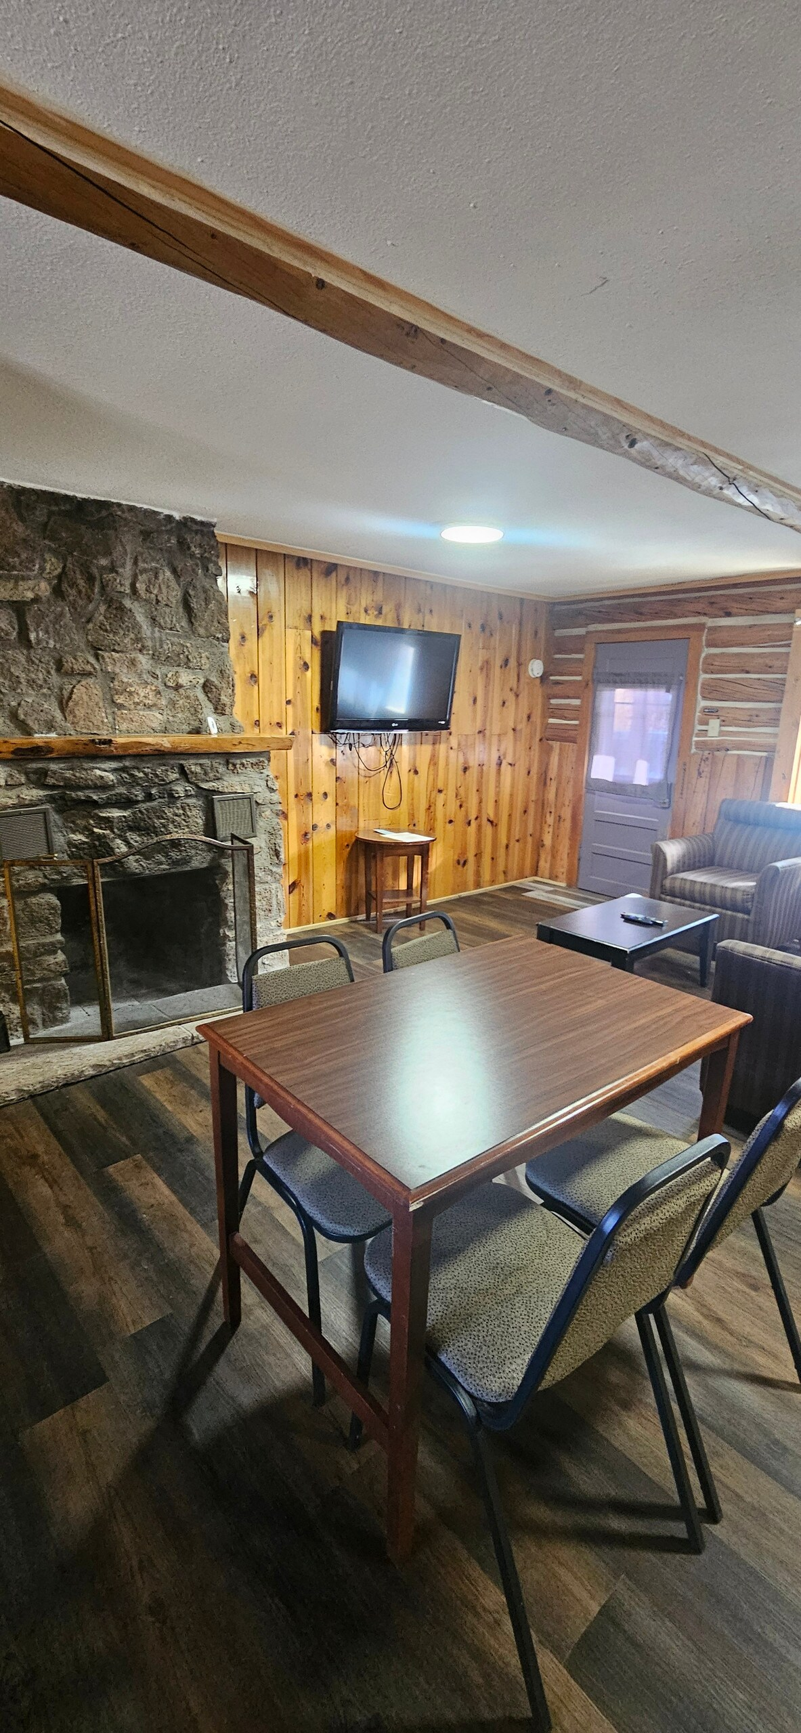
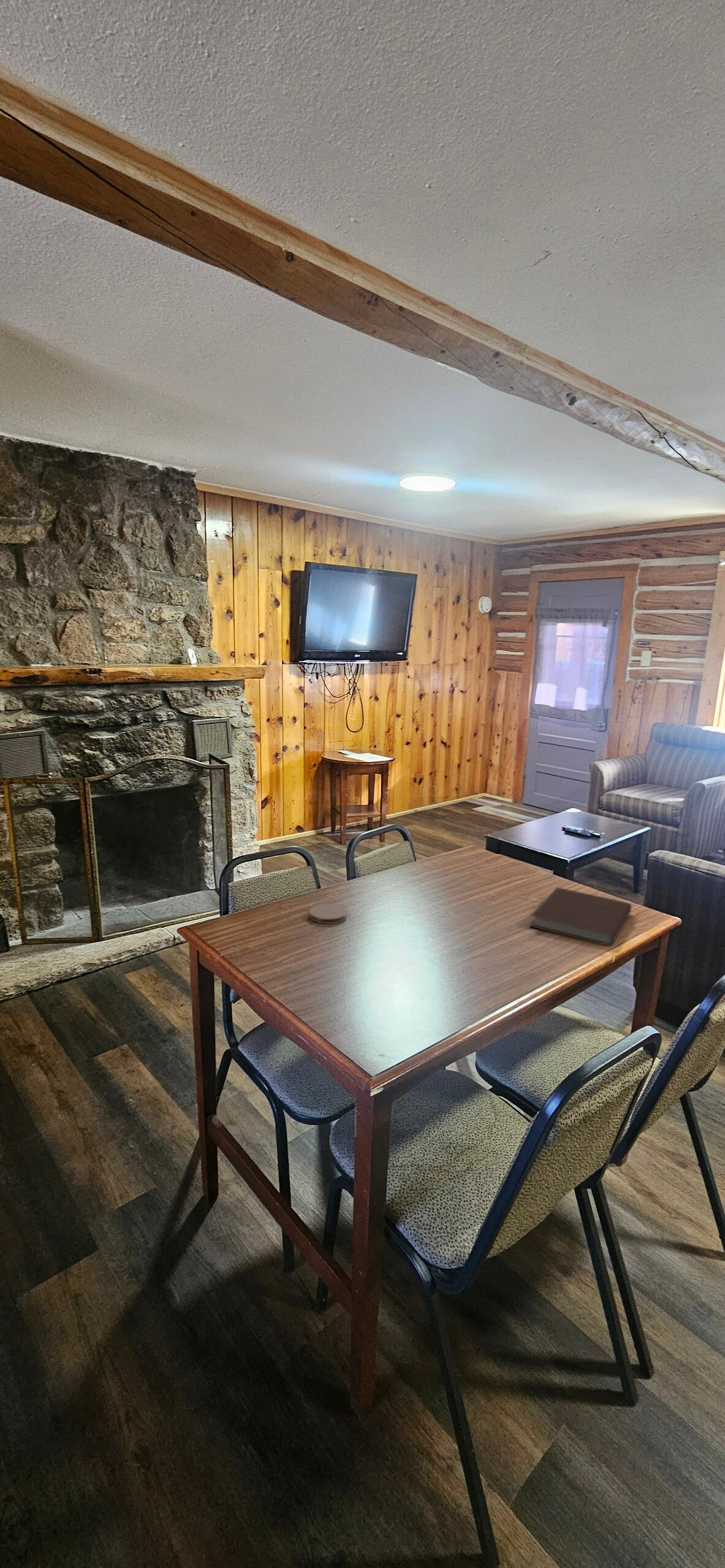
+ notebook (582, 914)
+ coaster (328, 913)
